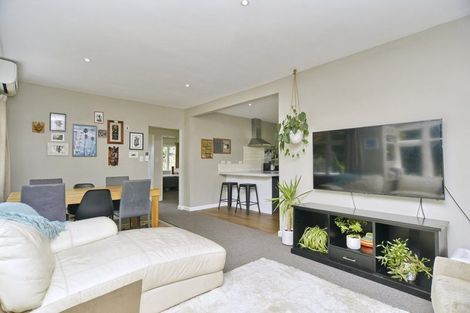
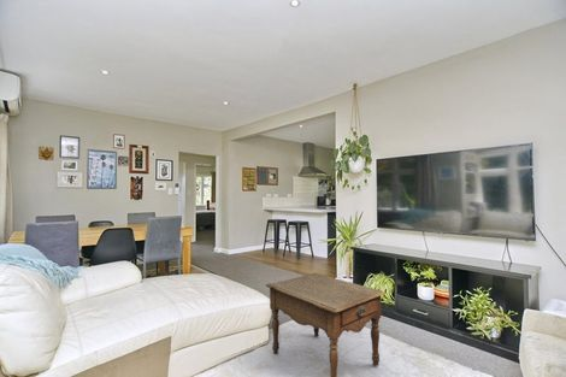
+ side table (323, 323)
